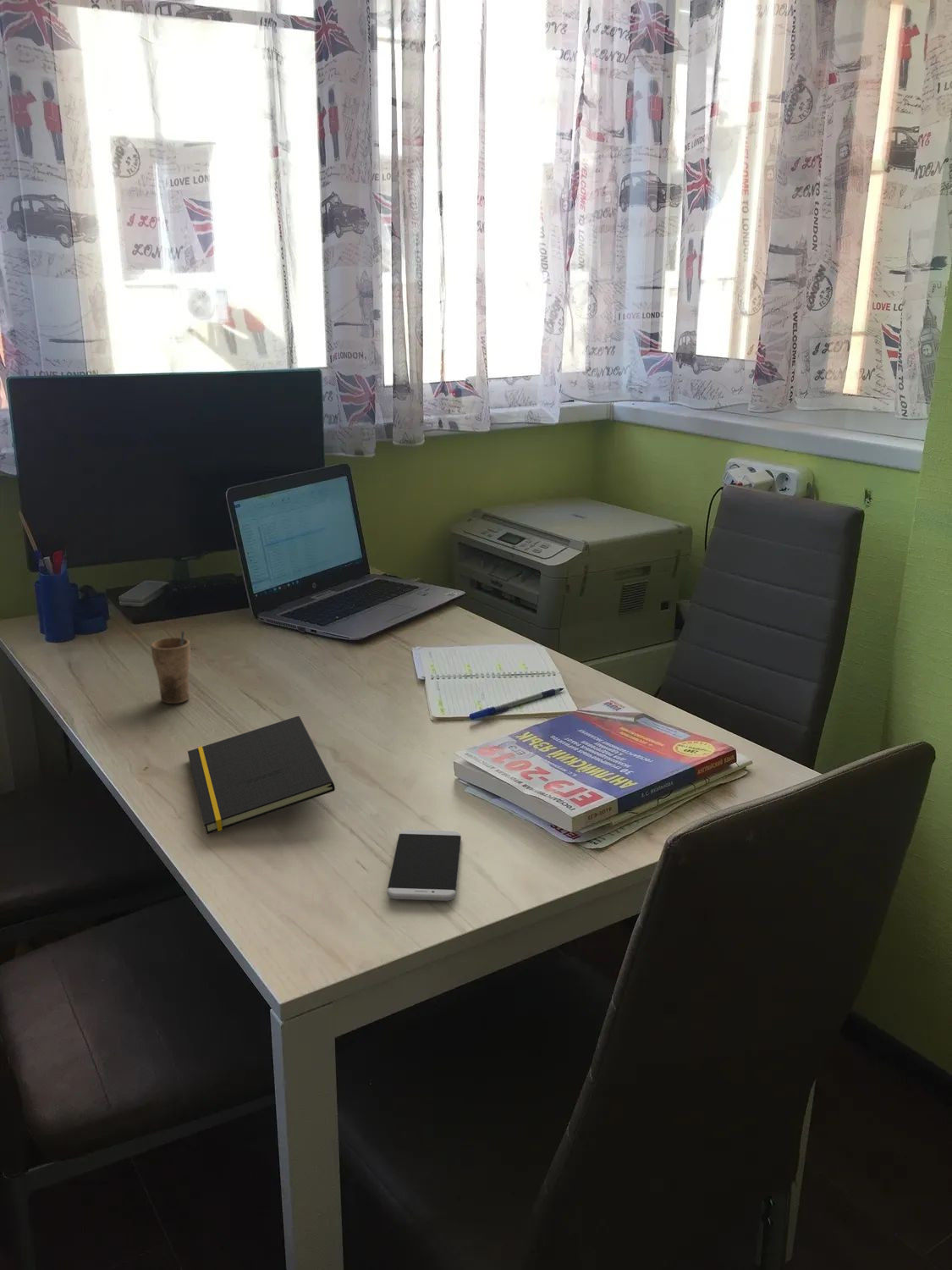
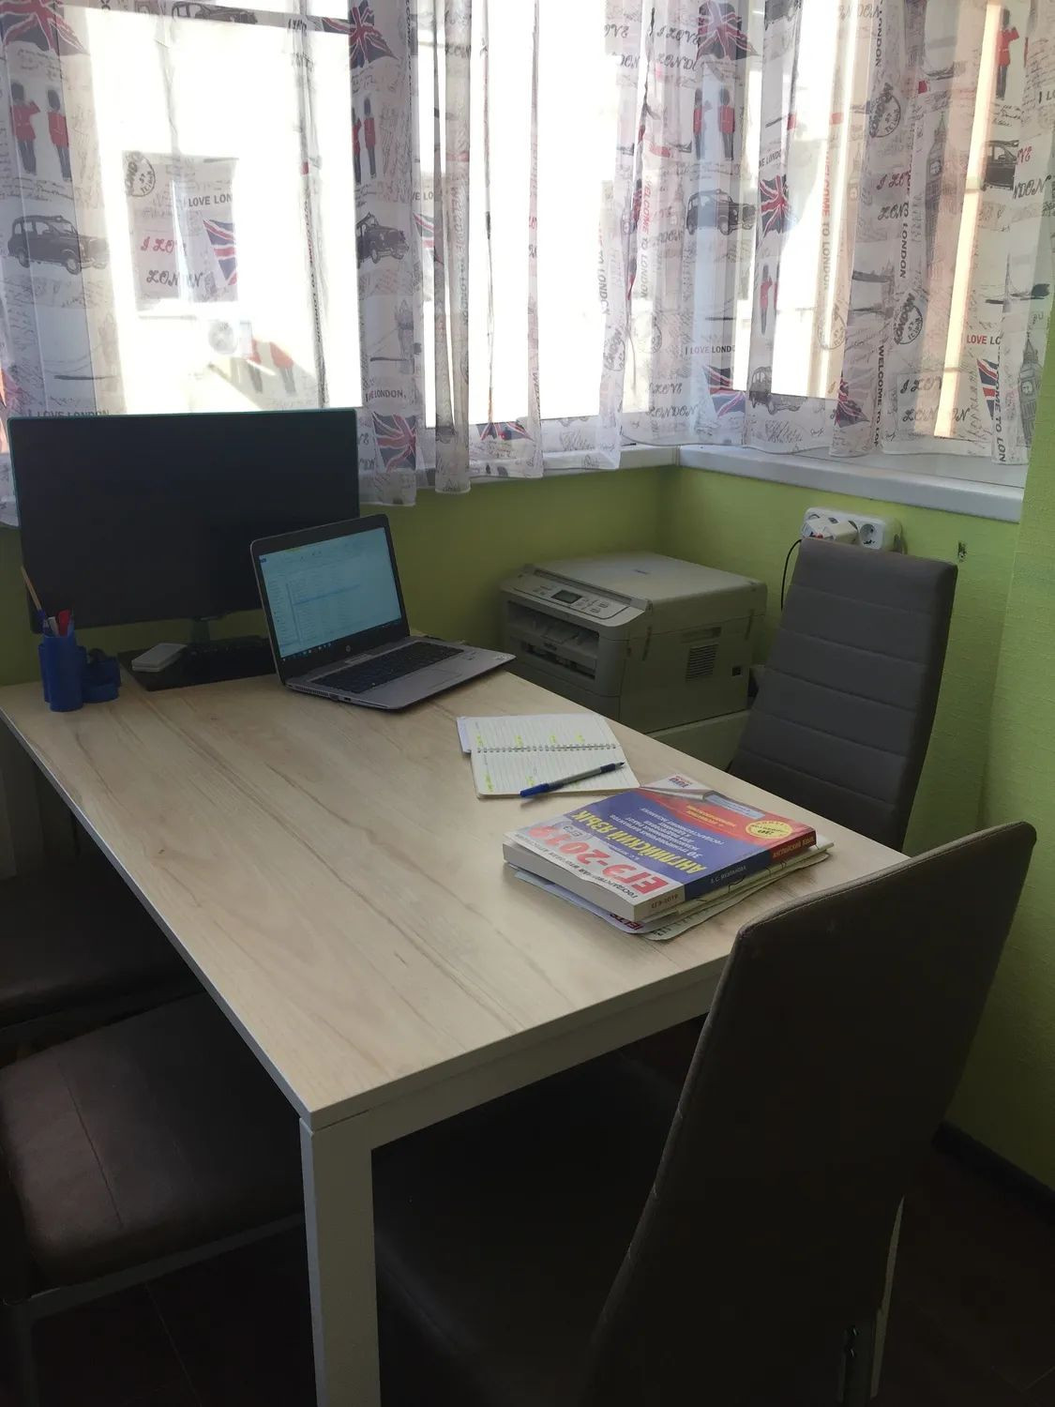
- notepad (256, 770)
- smartphone (426, 863)
- cup (172, 664)
